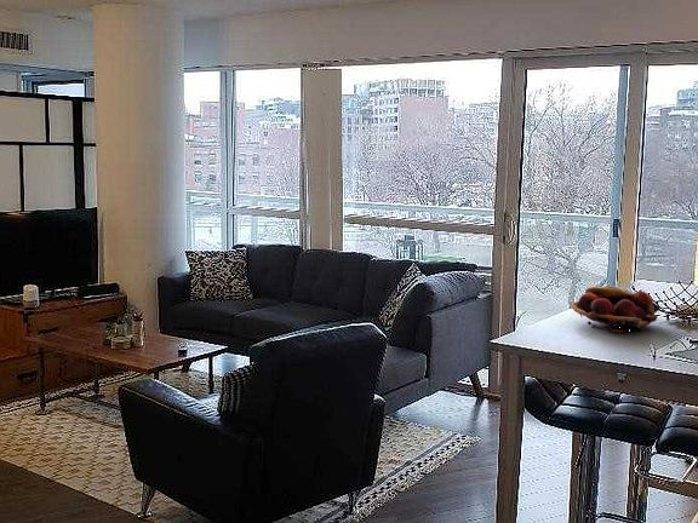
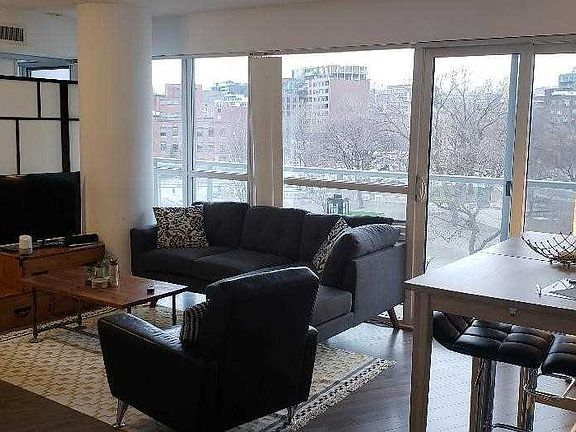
- fruit basket (614, 306)
